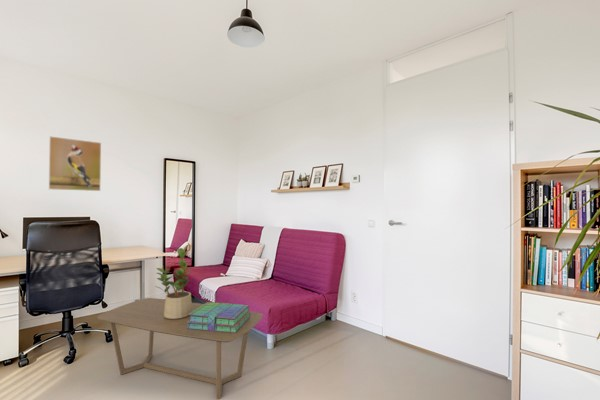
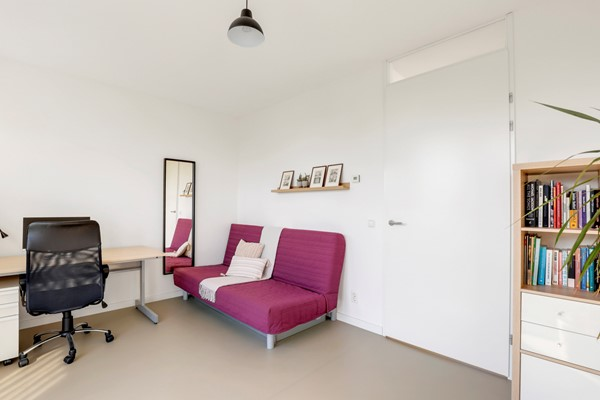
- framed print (76, 164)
- potted plant (173, 282)
- coffee table (182, 336)
- stack of books (220, 315)
